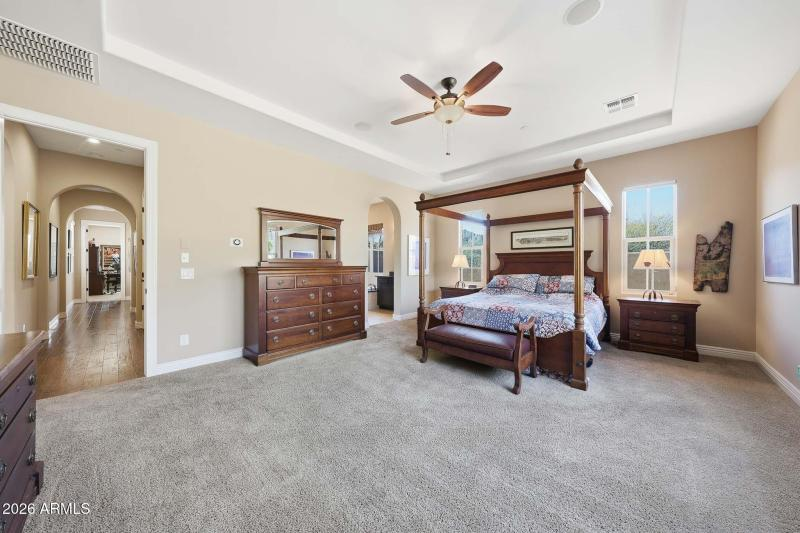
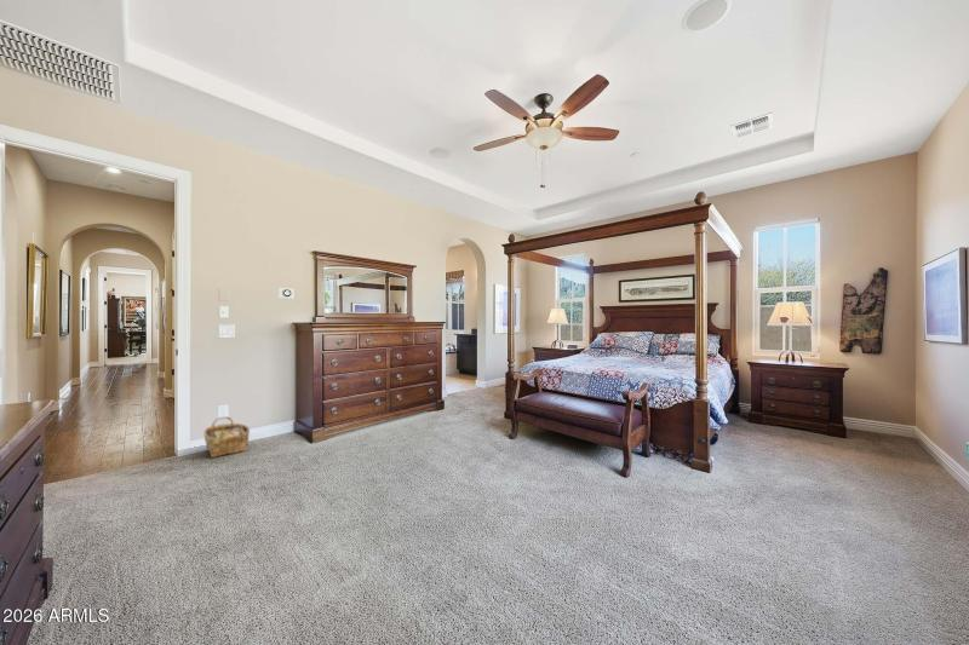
+ woven basket (227, 434)
